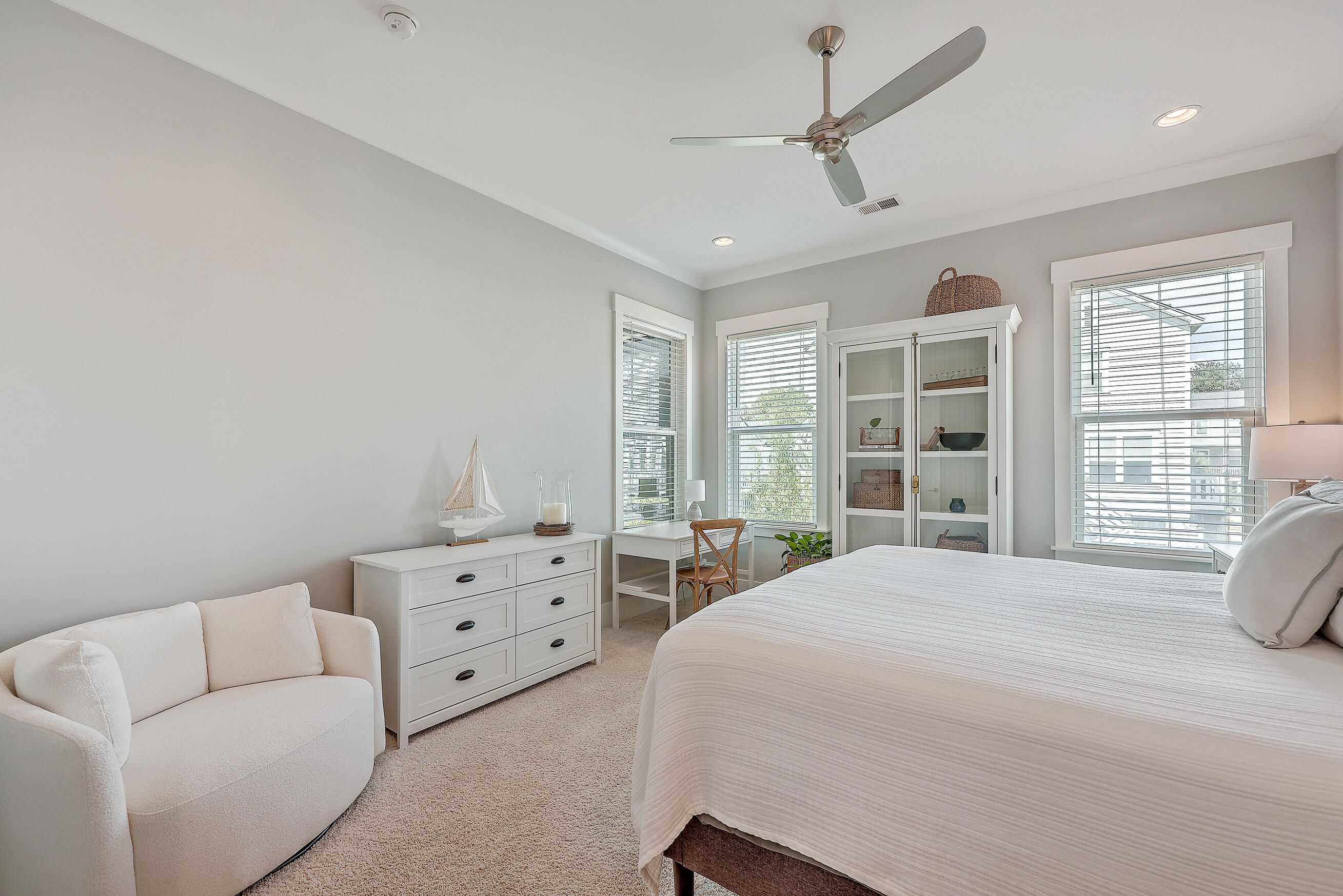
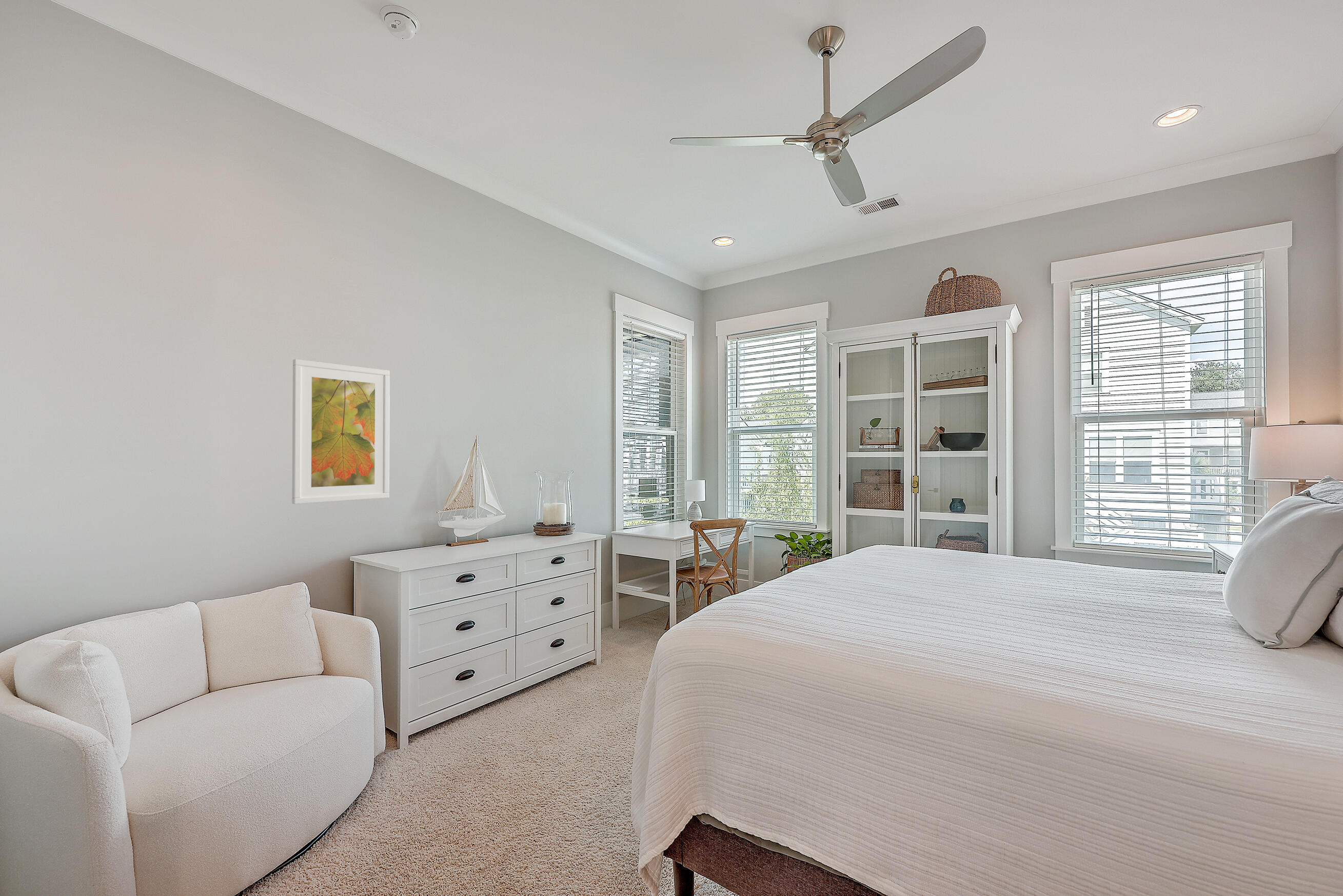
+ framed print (344, 433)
